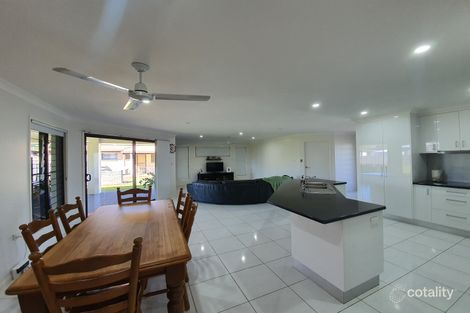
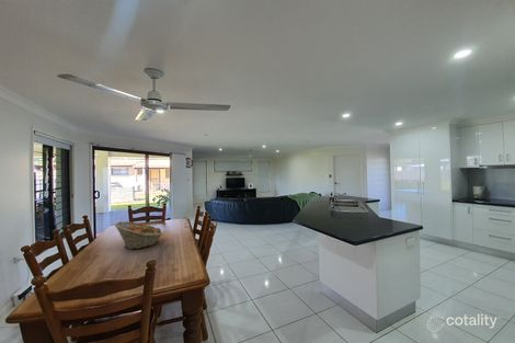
+ fruit basket (139, 232)
